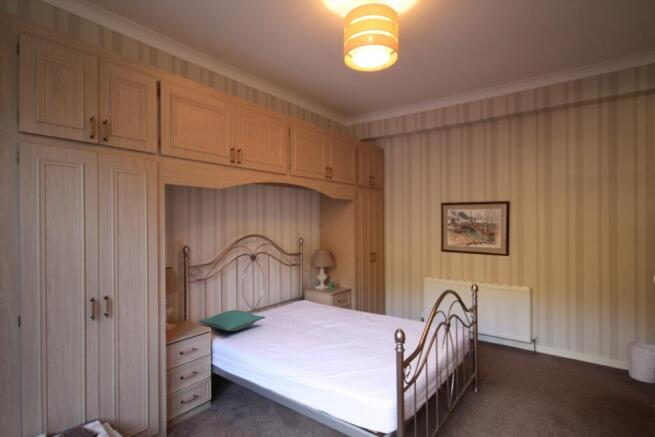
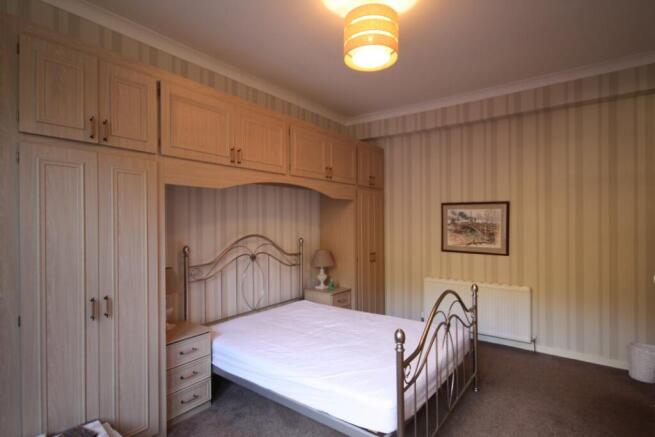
- pillow (232, 320)
